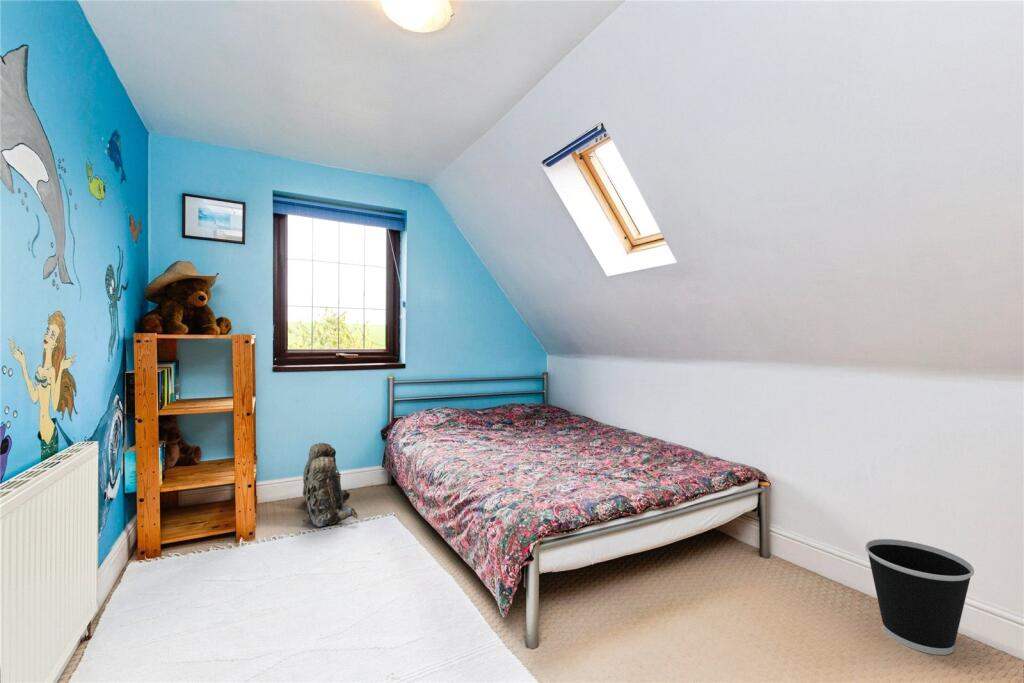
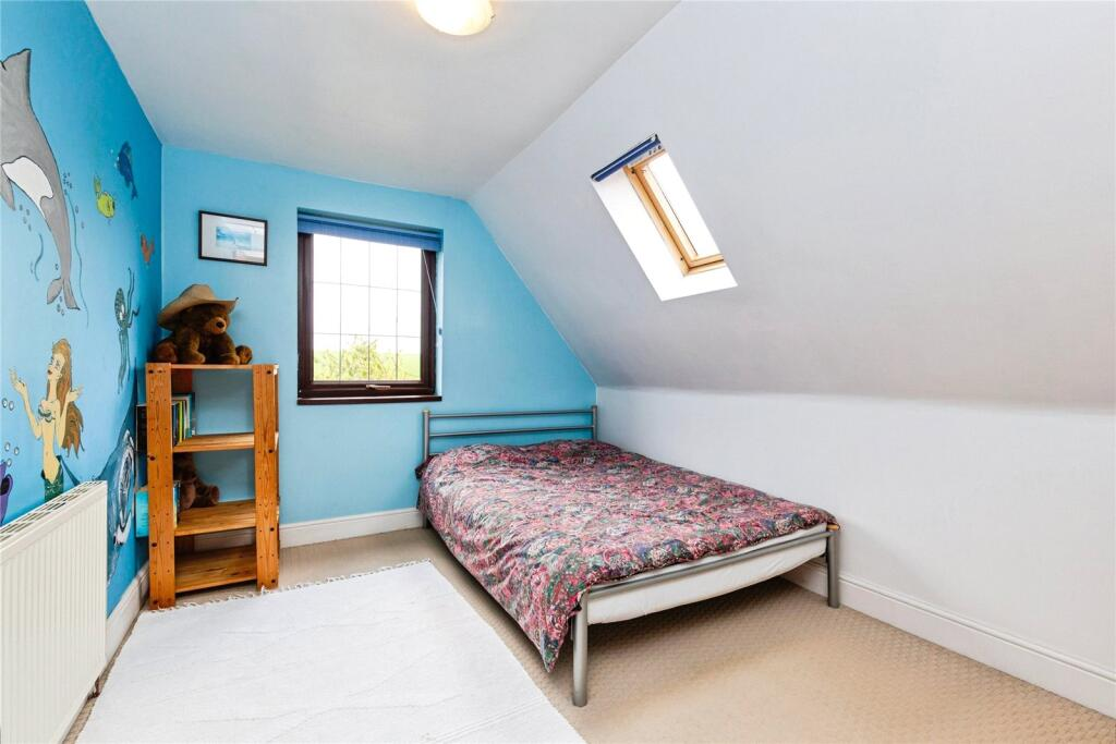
- backpack (325, 480)
- wastebasket (916, 596)
